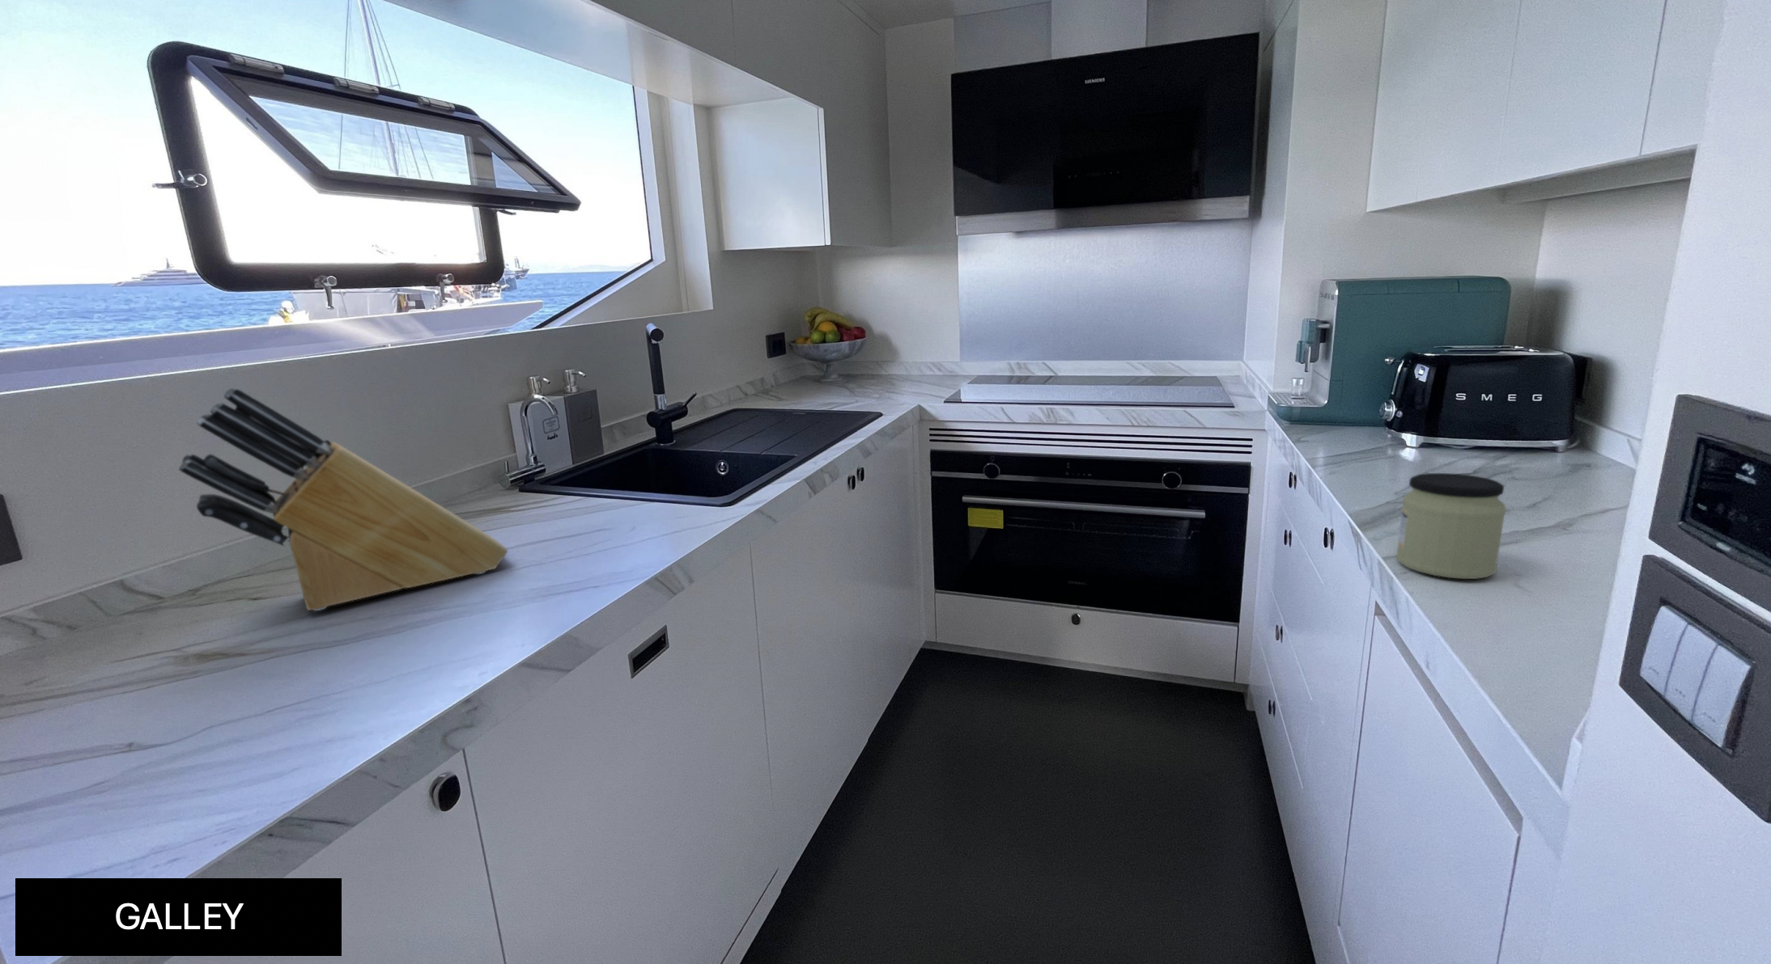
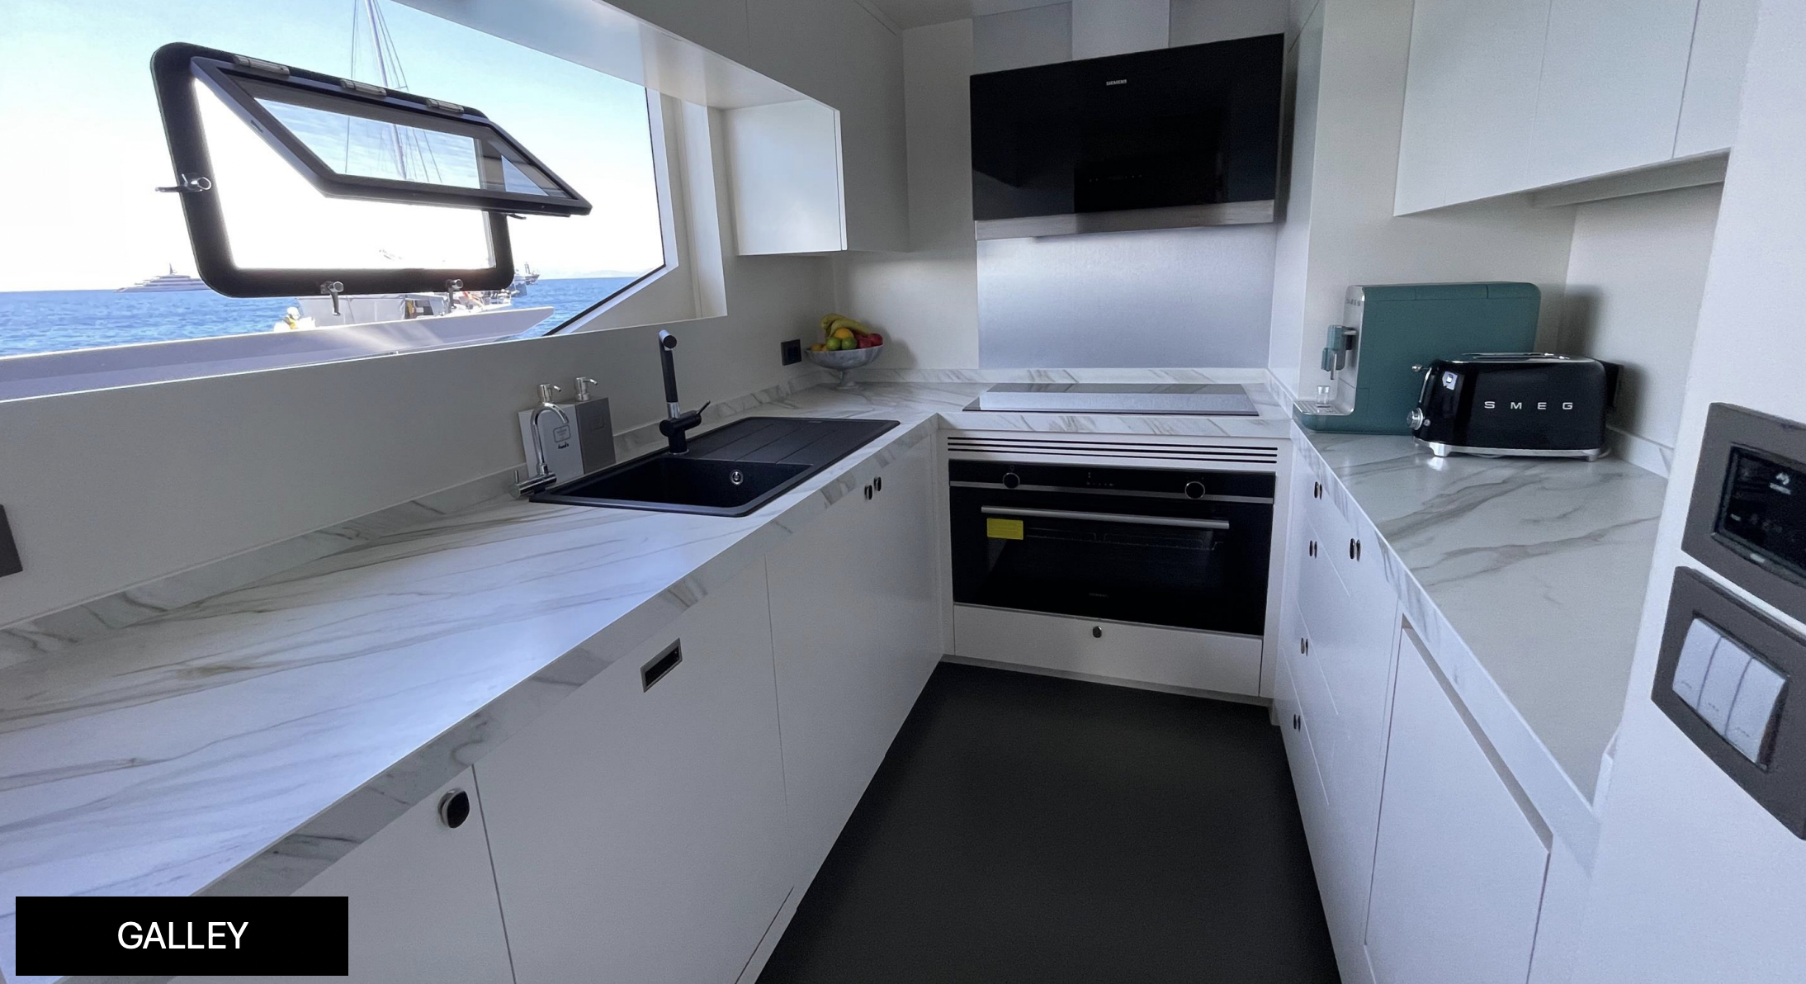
- knife block (354, 487)
- jar (1449, 524)
